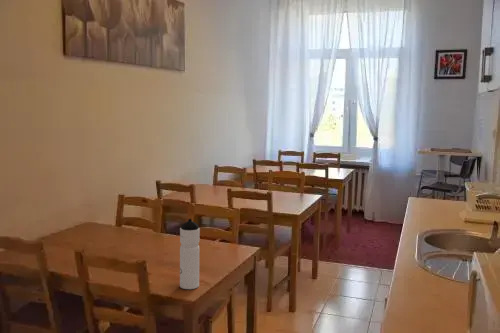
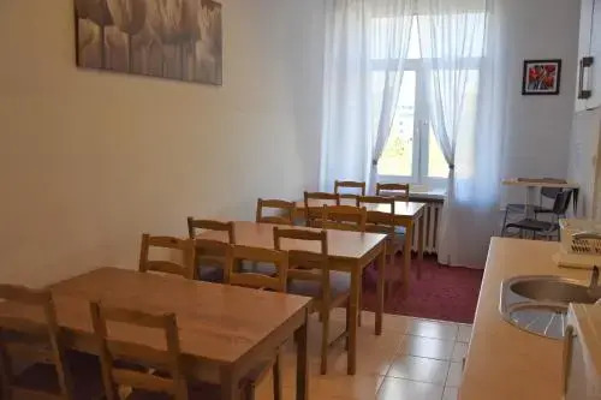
- water bottle (189, 252)
